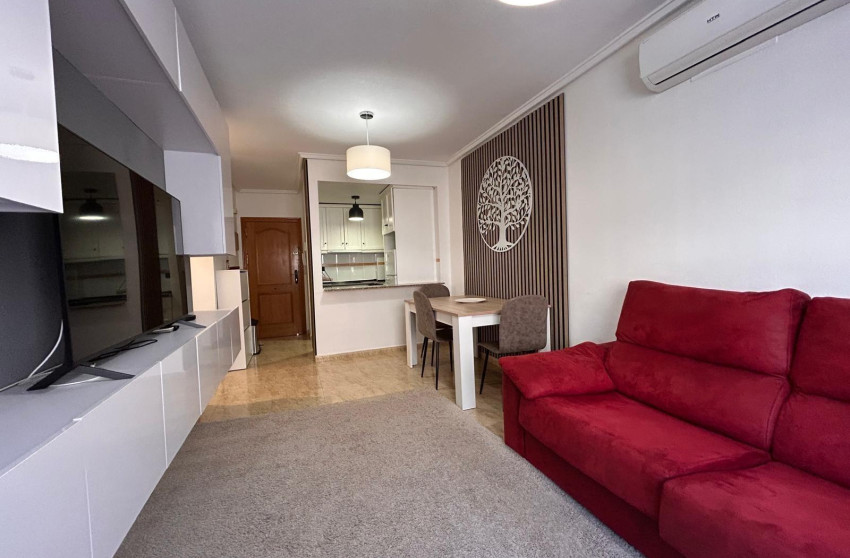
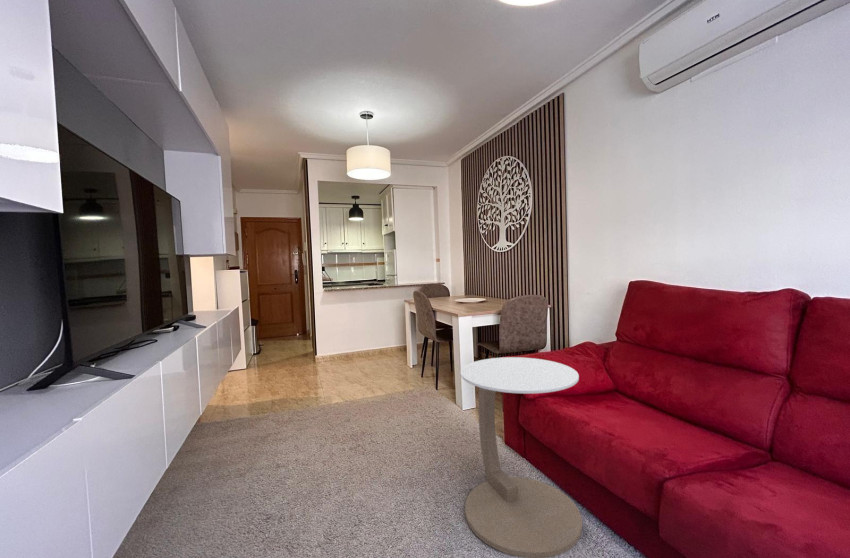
+ side table (496, 442)
